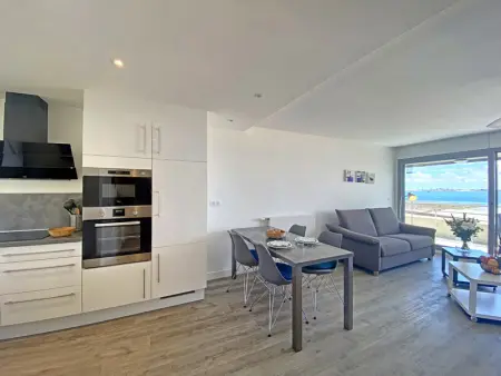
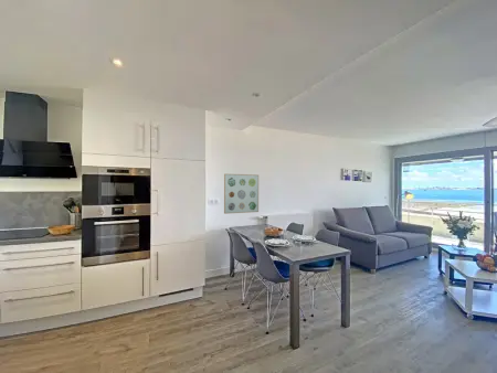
+ wall art (242, 193)
